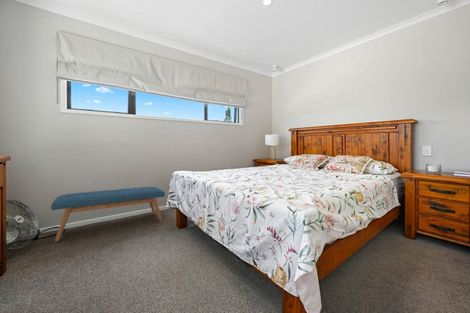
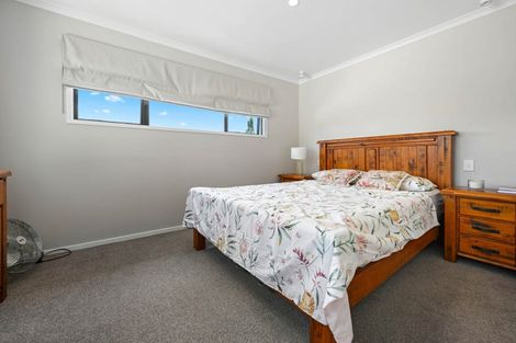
- bench (114, 206)
